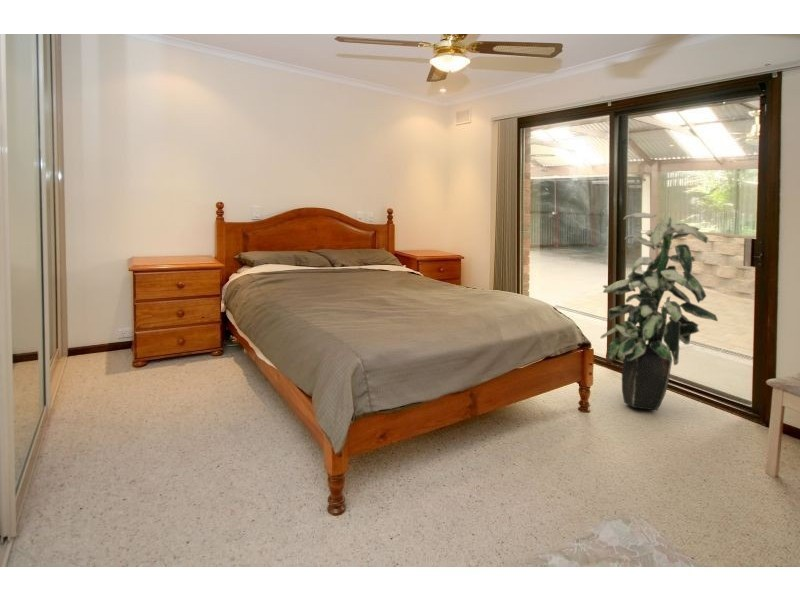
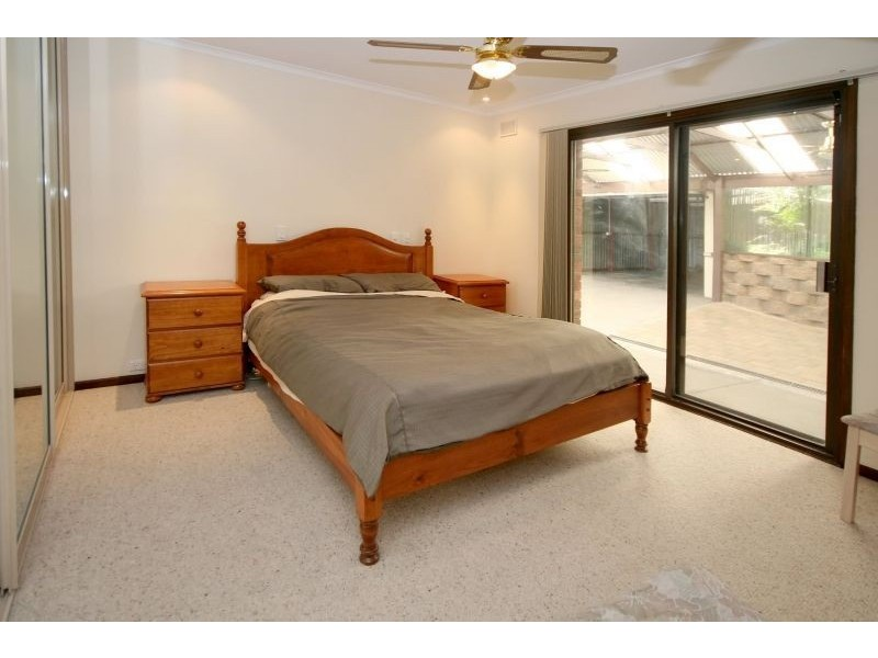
- indoor plant (649, 310)
